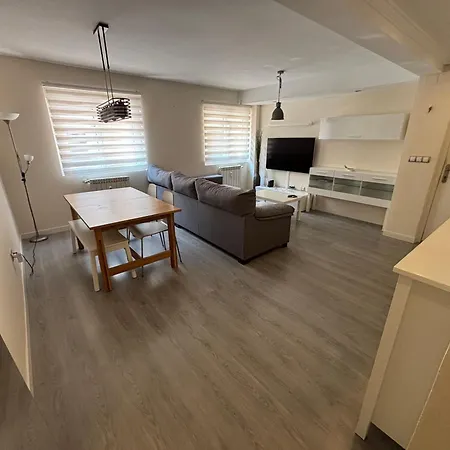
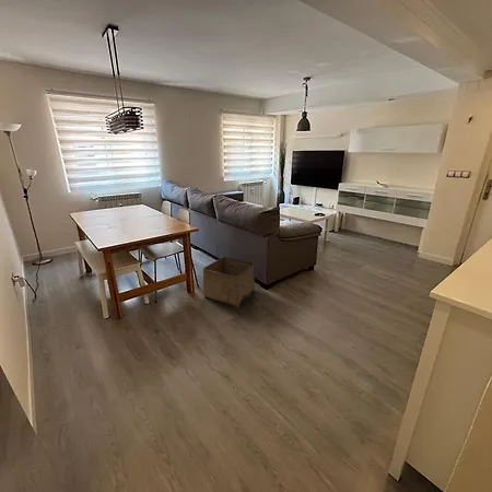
+ storage bin (230, 280)
